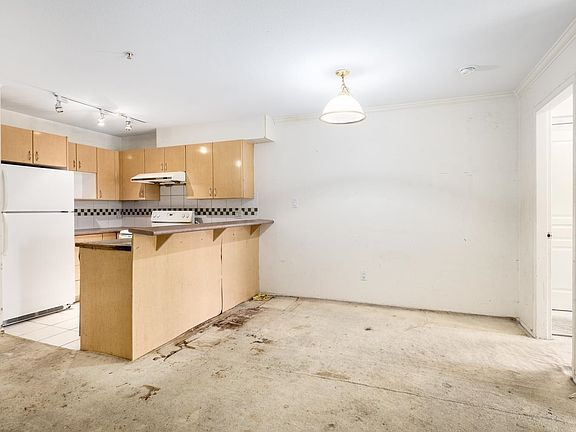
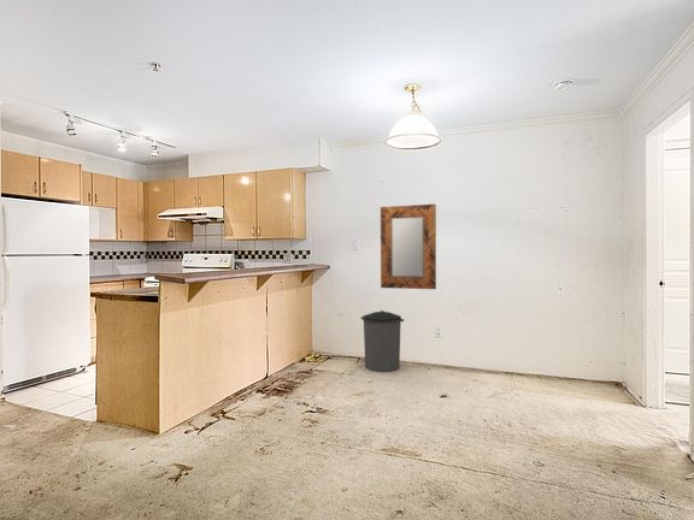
+ trash can (382, 338)
+ home mirror (407, 247)
